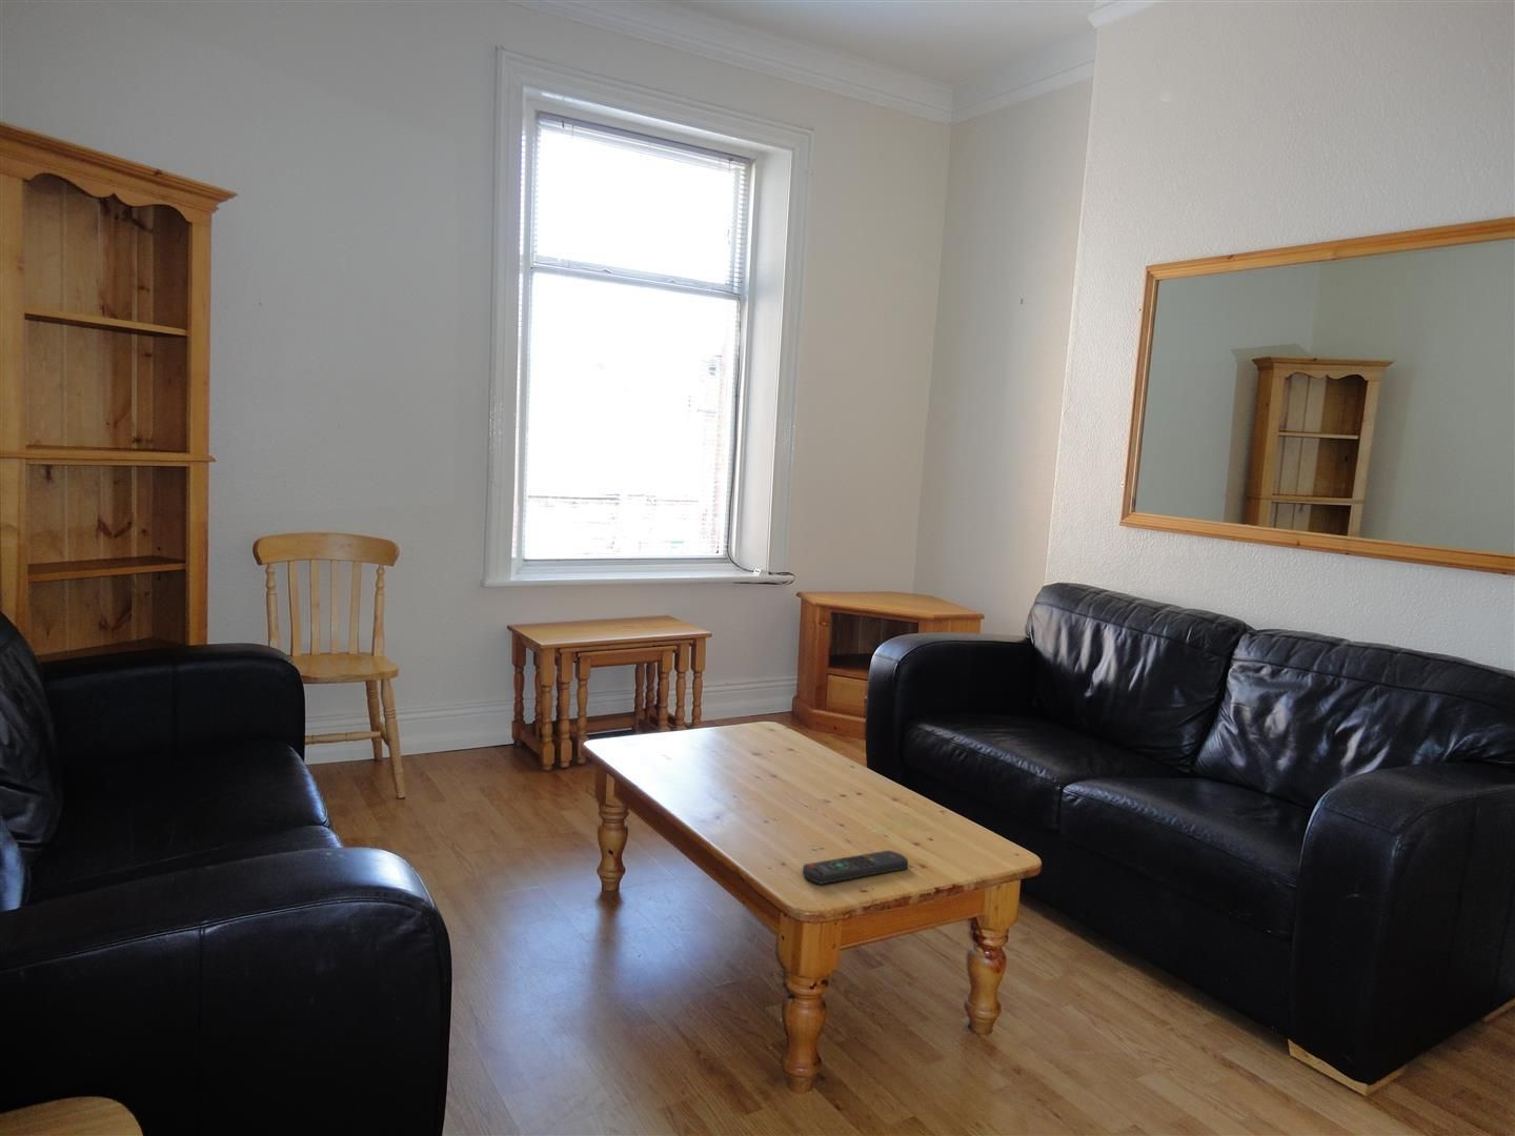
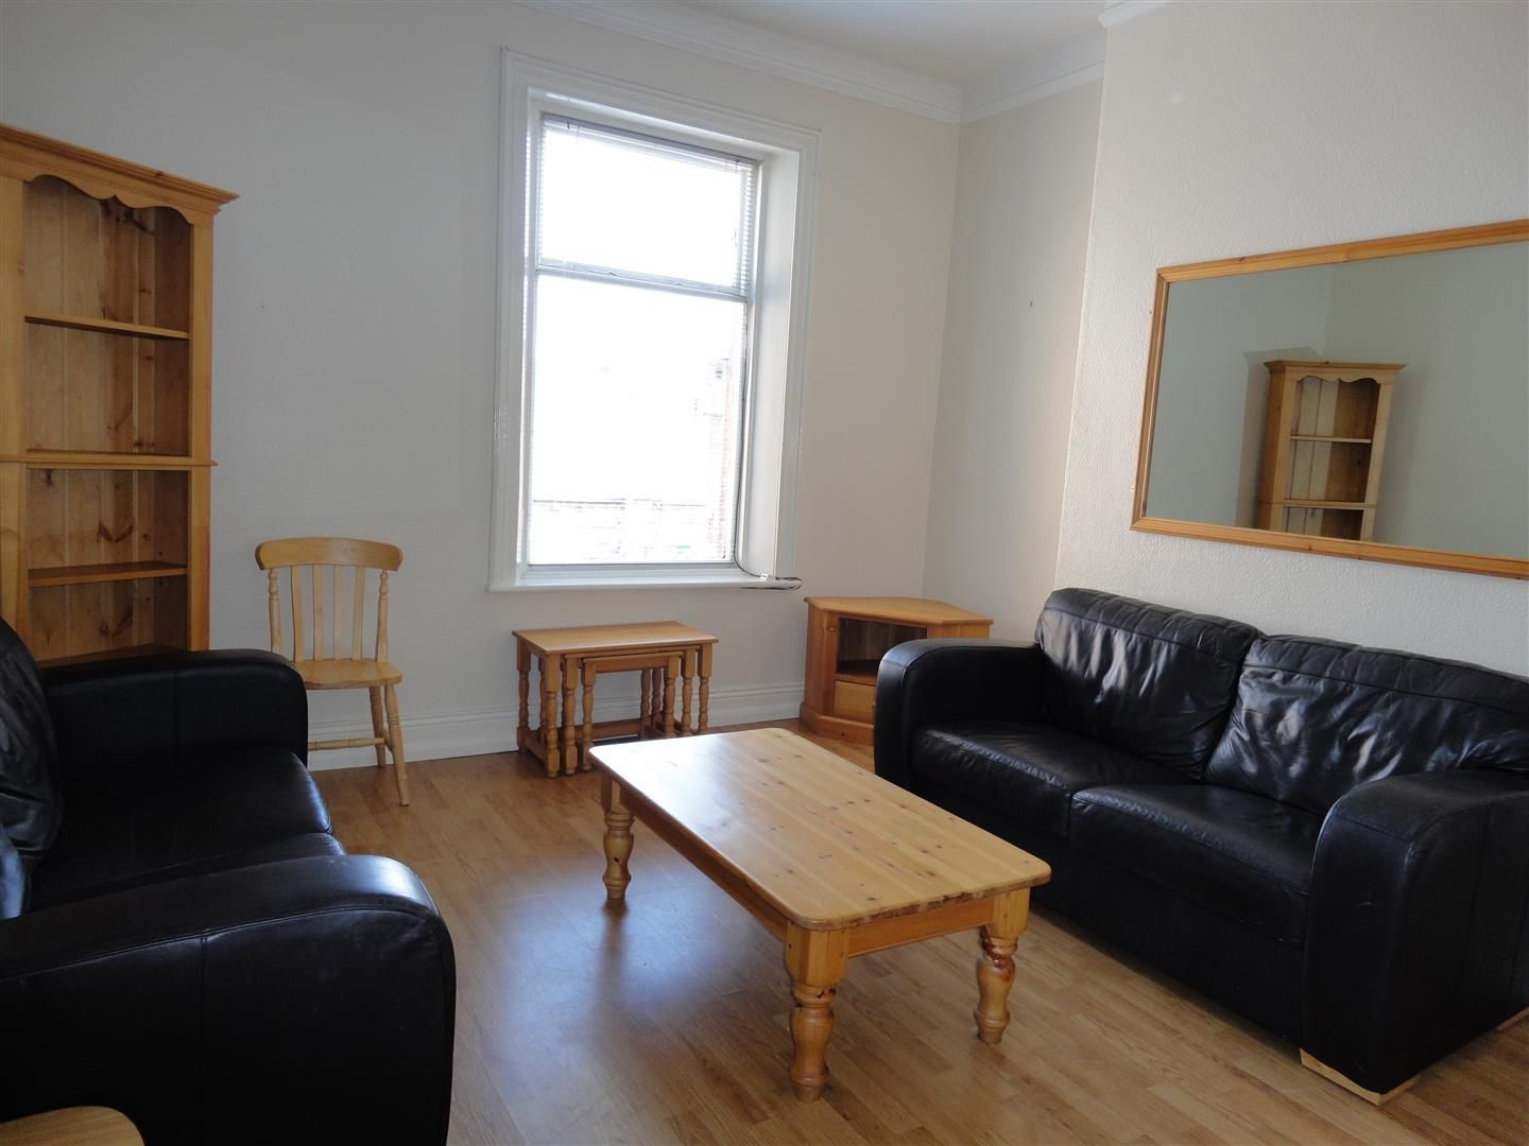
- remote control (855, 865)
